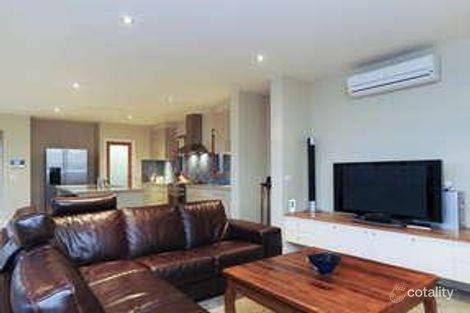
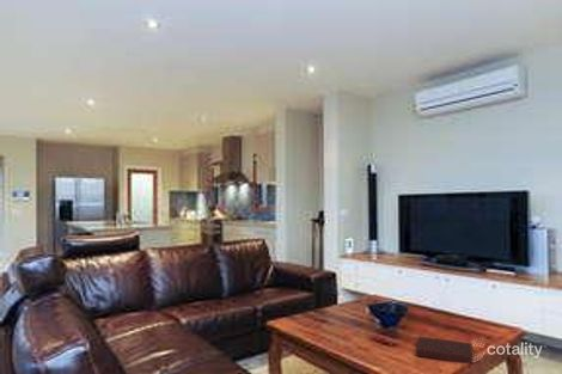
+ notebook (444, 349)
